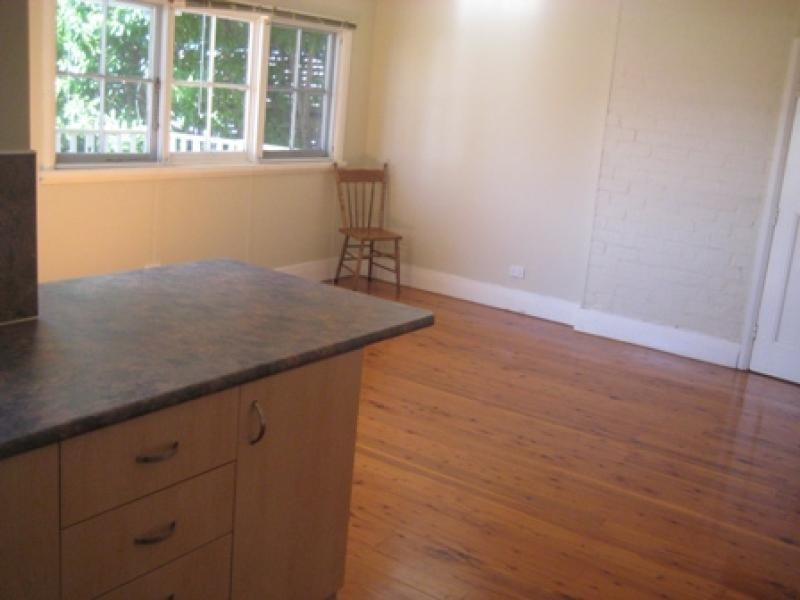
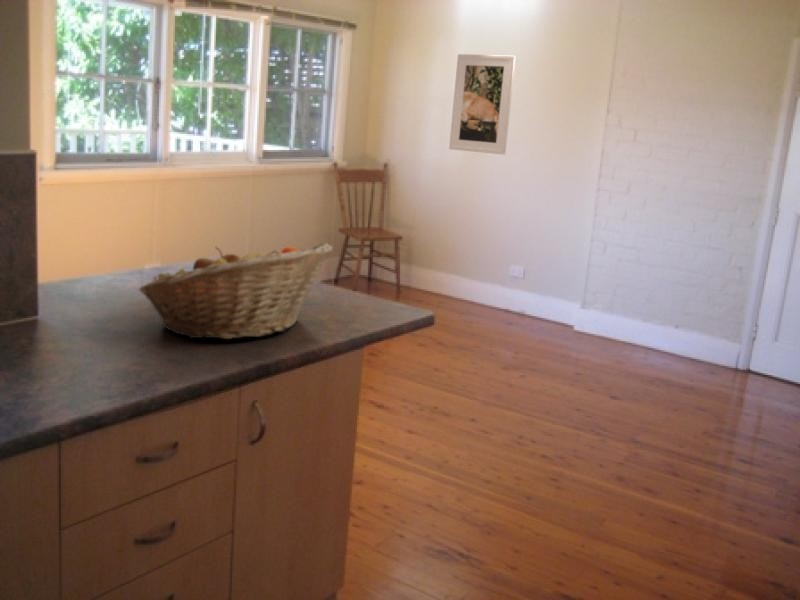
+ fruit basket (240, 282)
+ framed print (481, 103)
